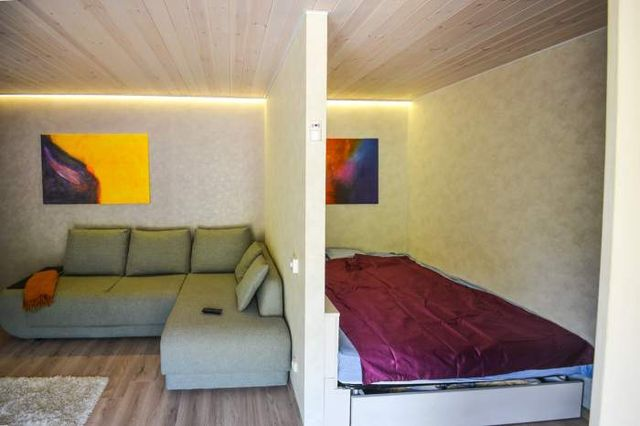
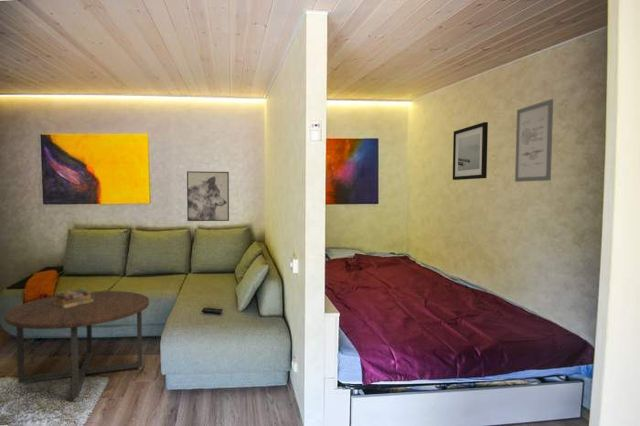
+ wall art (208, 196)
+ books (73, 298)
+ wall art (468, 153)
+ coffee table (87, 340)
+ wall art (532, 143)
